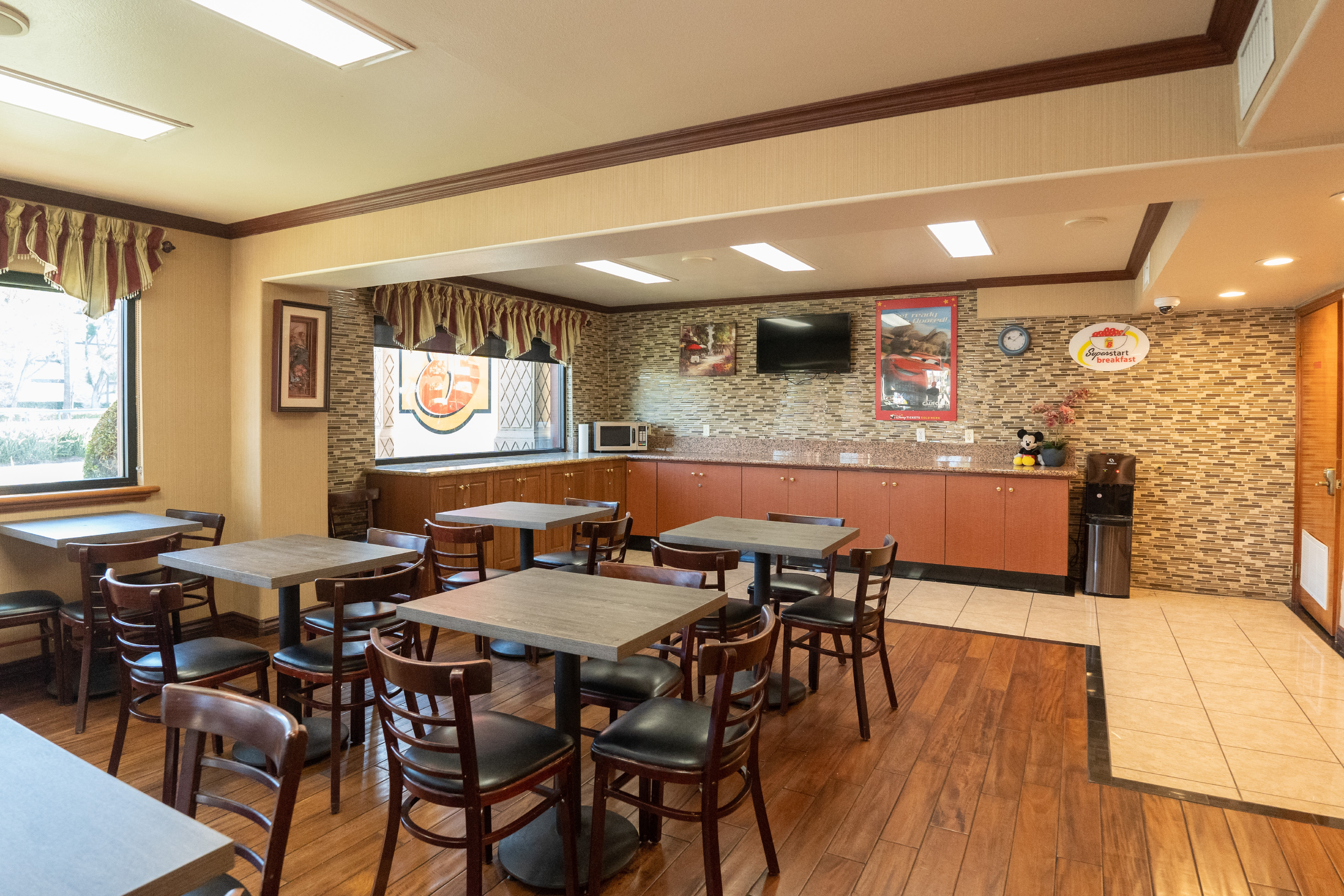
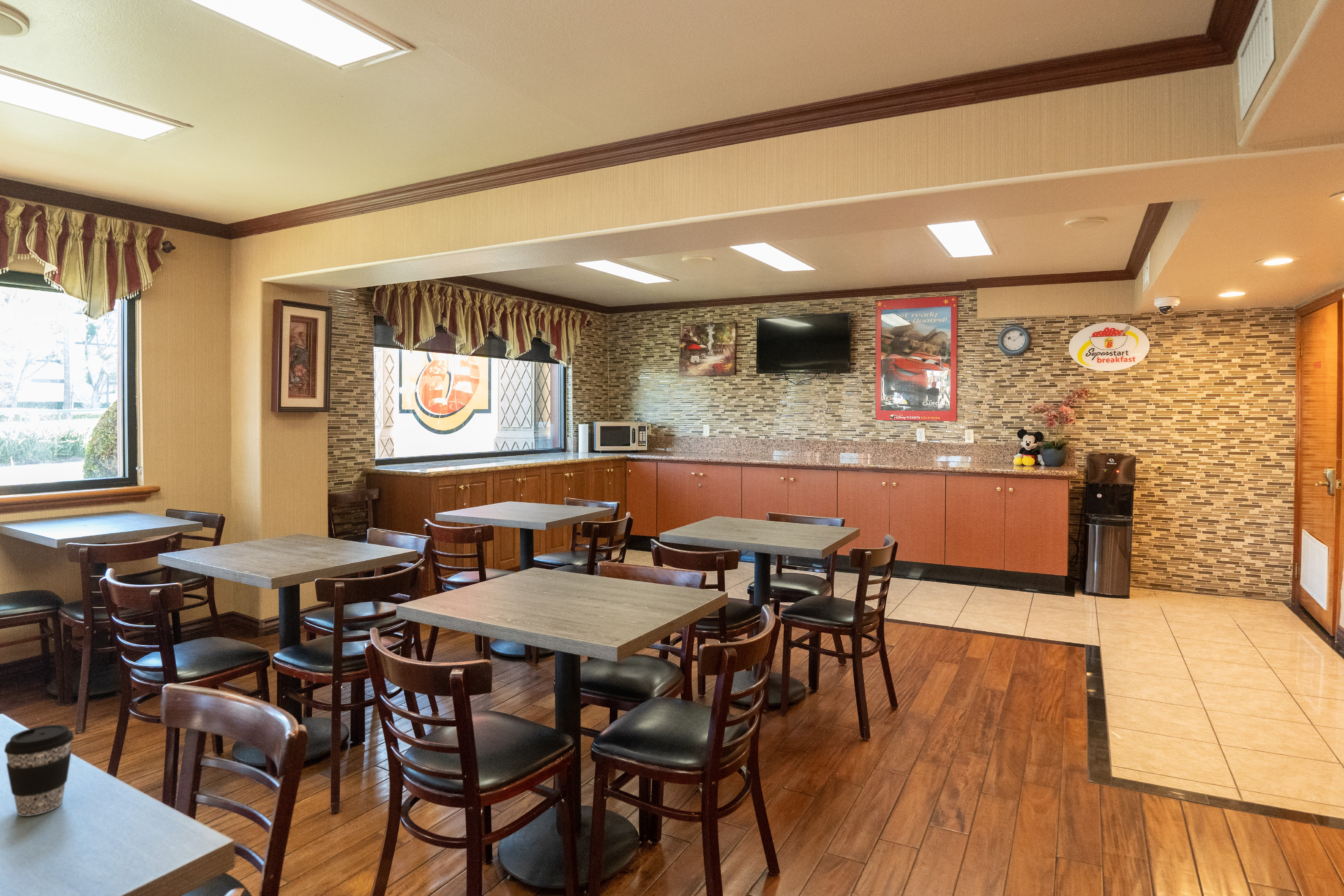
+ coffee cup (40, 770)
